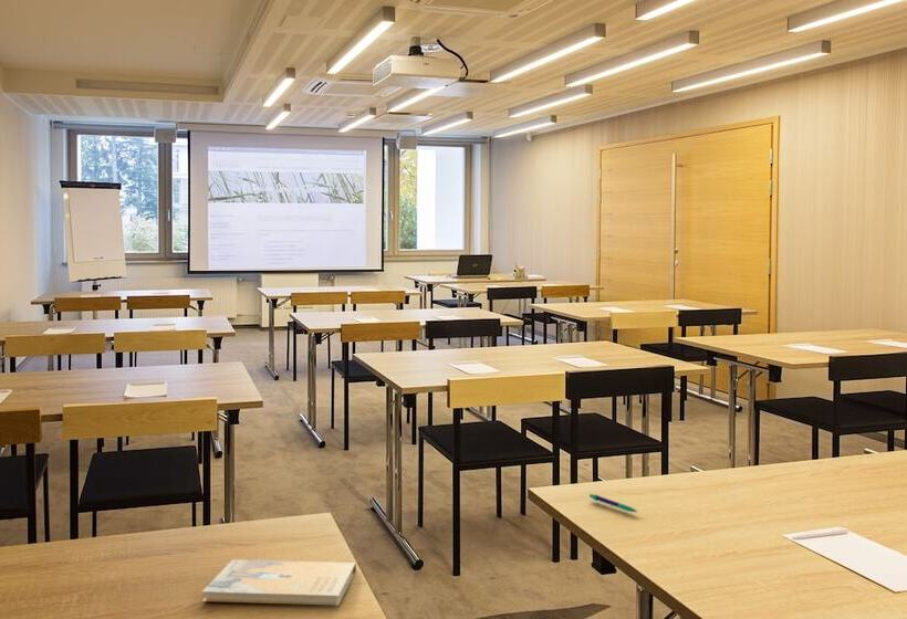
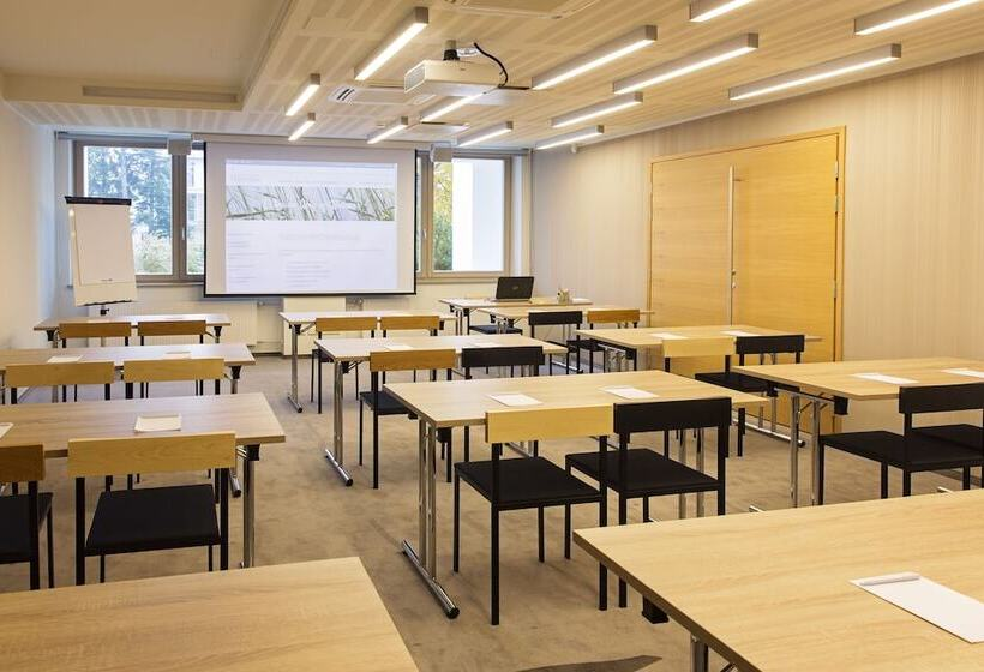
- book (282, 580)
- pen (613, 503)
